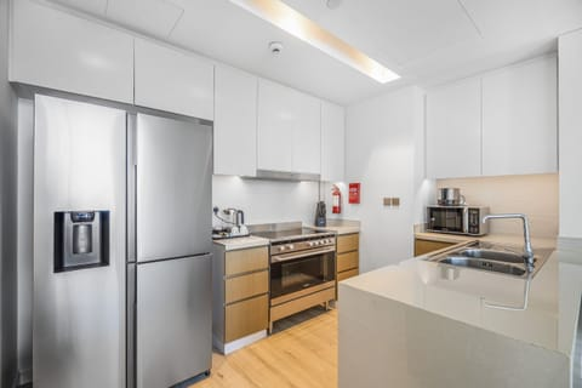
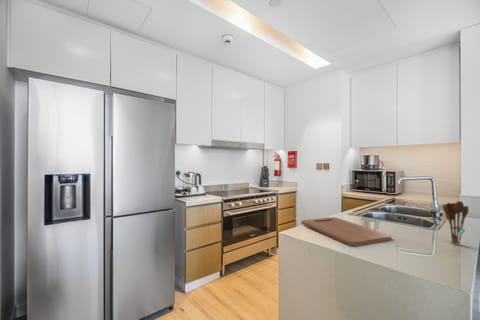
+ utensil holder (455, 222)
+ cutting board (341, 229)
